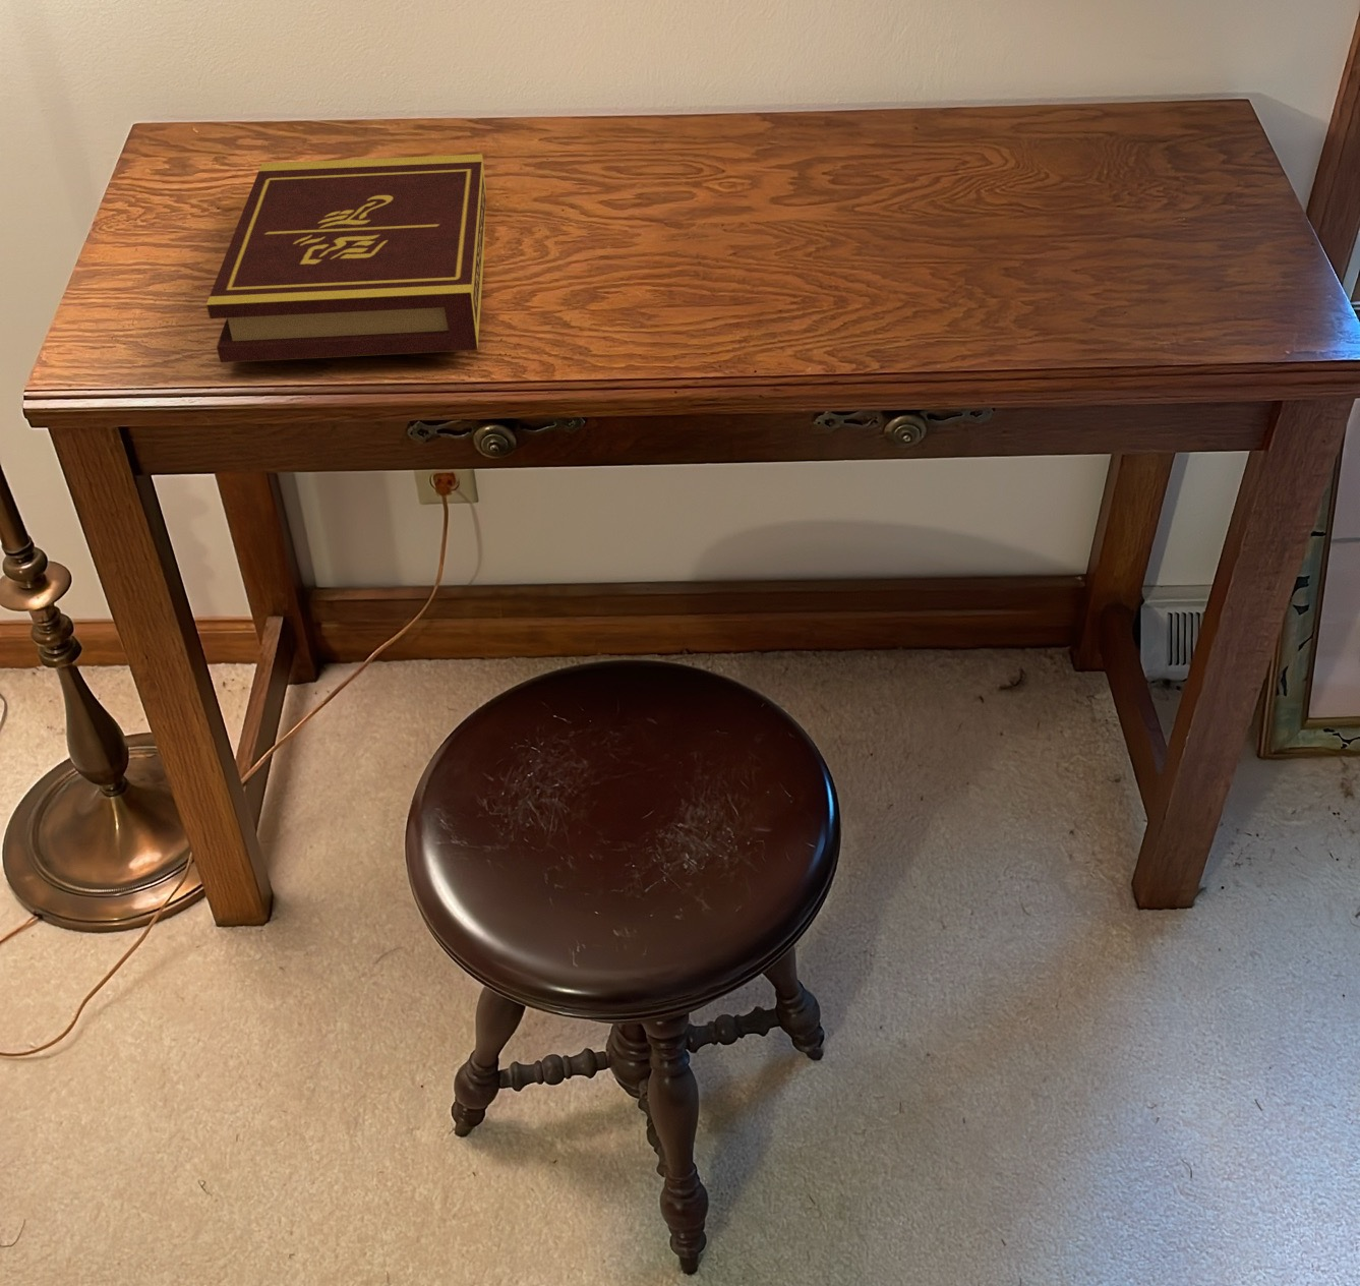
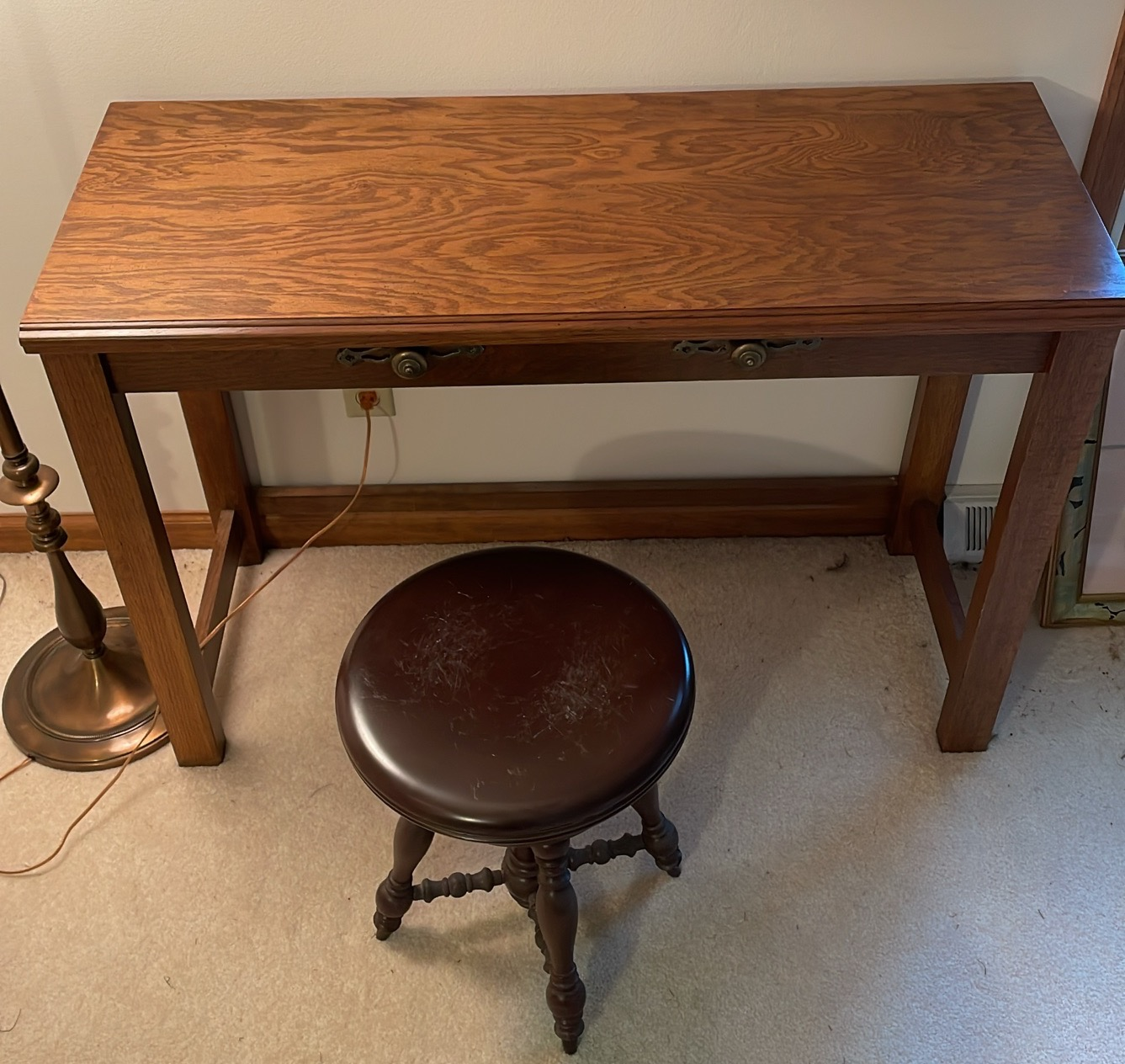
- book (361, 249)
